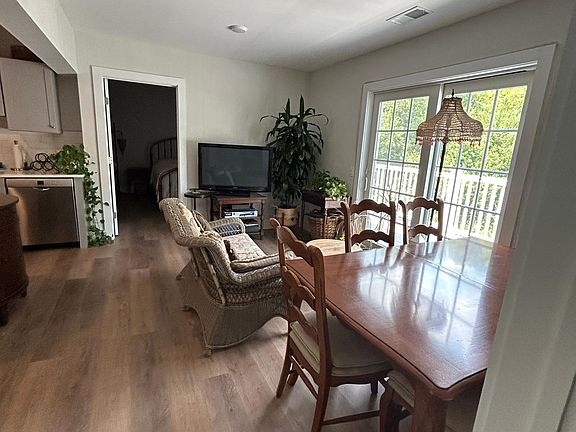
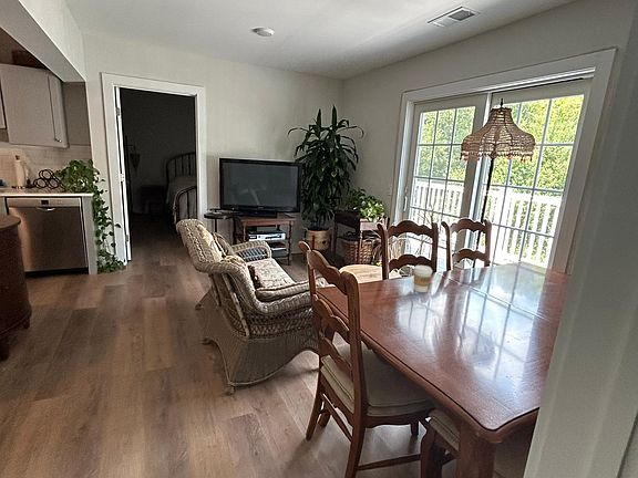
+ coffee cup (421, 278)
